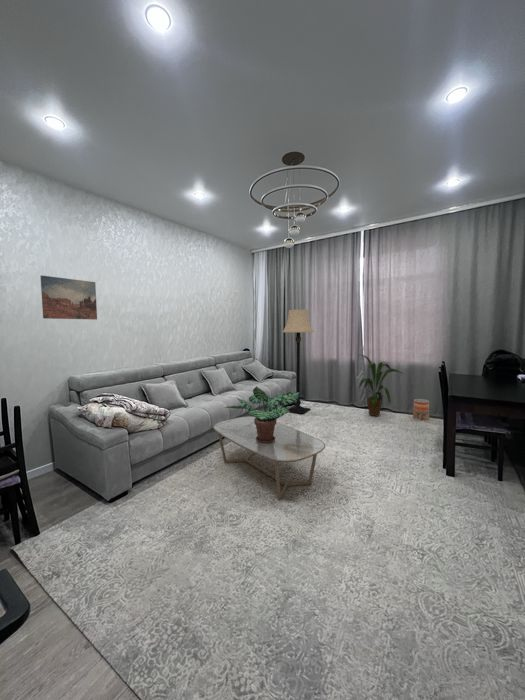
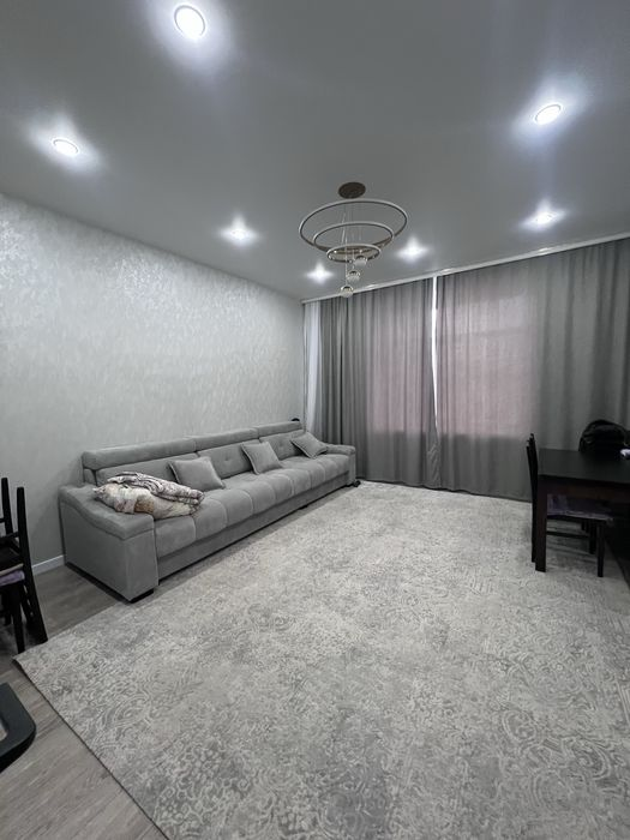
- planter (421, 409)
- house plant (380, 386)
- coffee table (264, 453)
- potted plant (269, 411)
- wall art (70, 299)
- lamp (298, 361)
